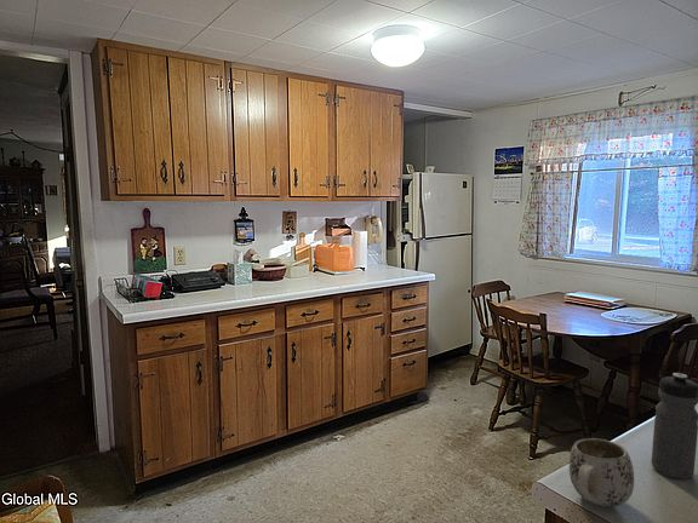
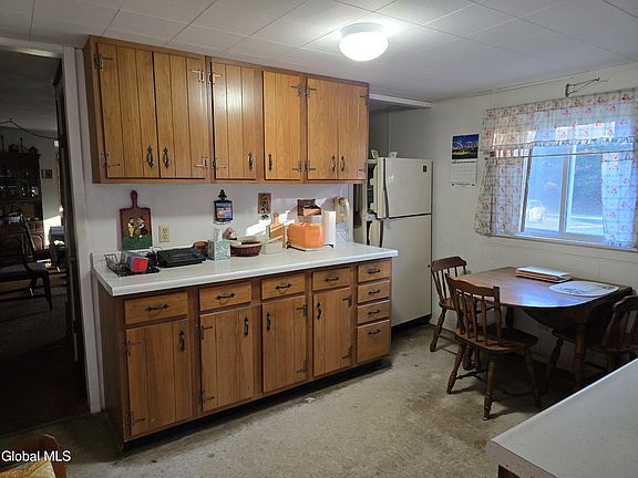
- water bottle (675, 423)
- mug (597, 477)
